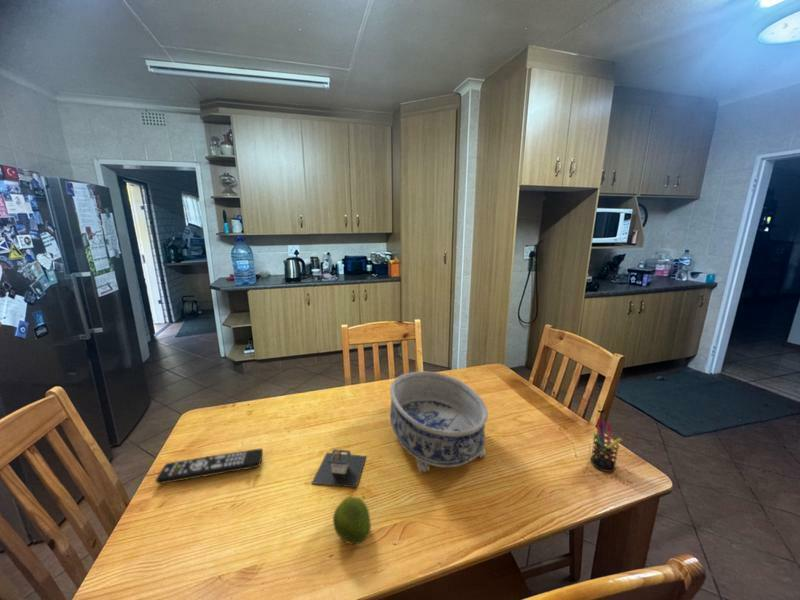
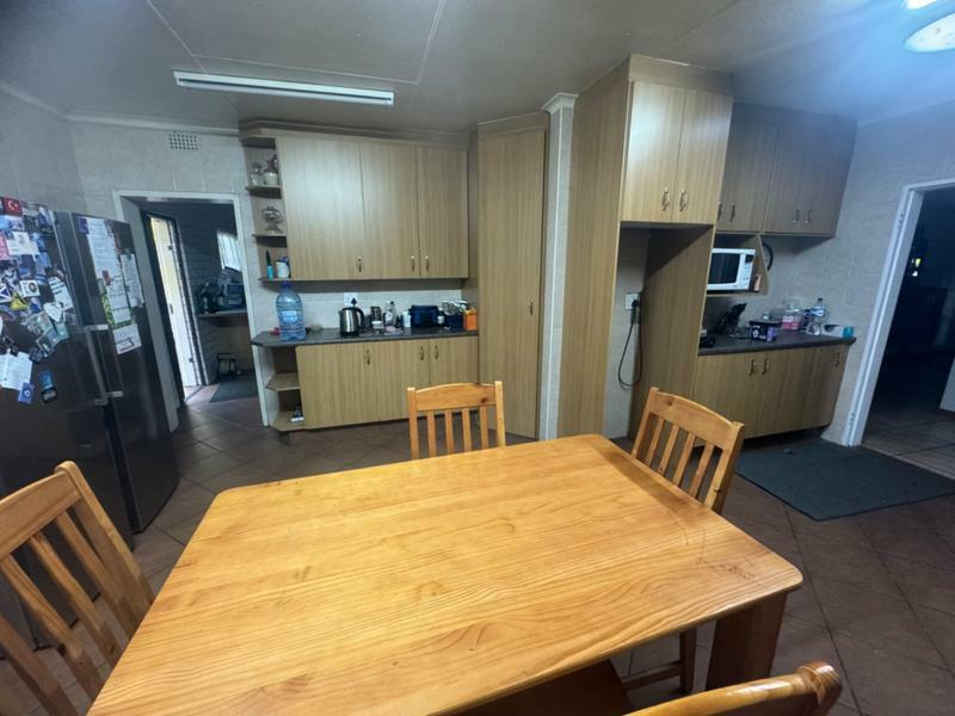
- decorative bowl (434, 416)
- pen holder (602, 444)
- fruit (351, 519)
- architectural model (340, 460)
- remote control (212, 465)
